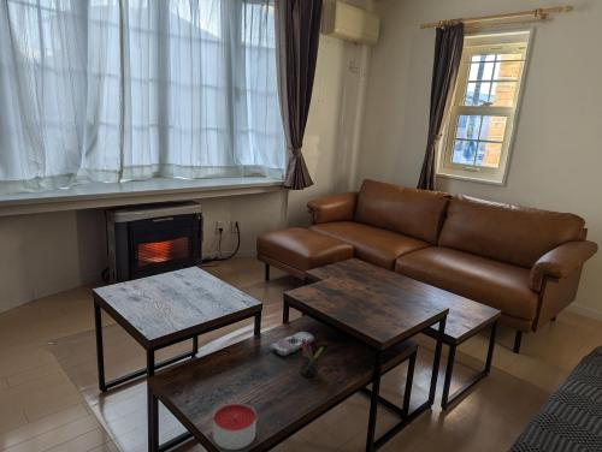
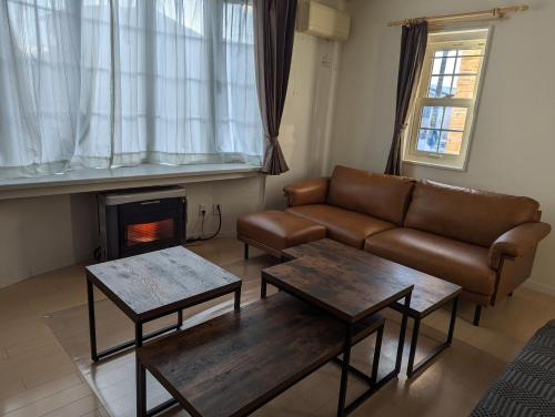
- candle (234, 424)
- pen holder (308, 357)
- remote control (293, 343)
